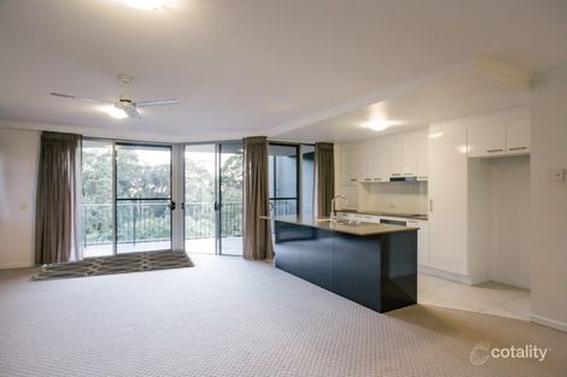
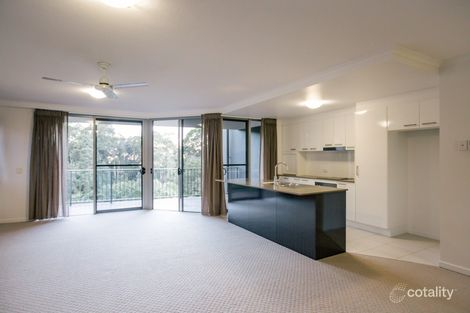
- rug (121, 263)
